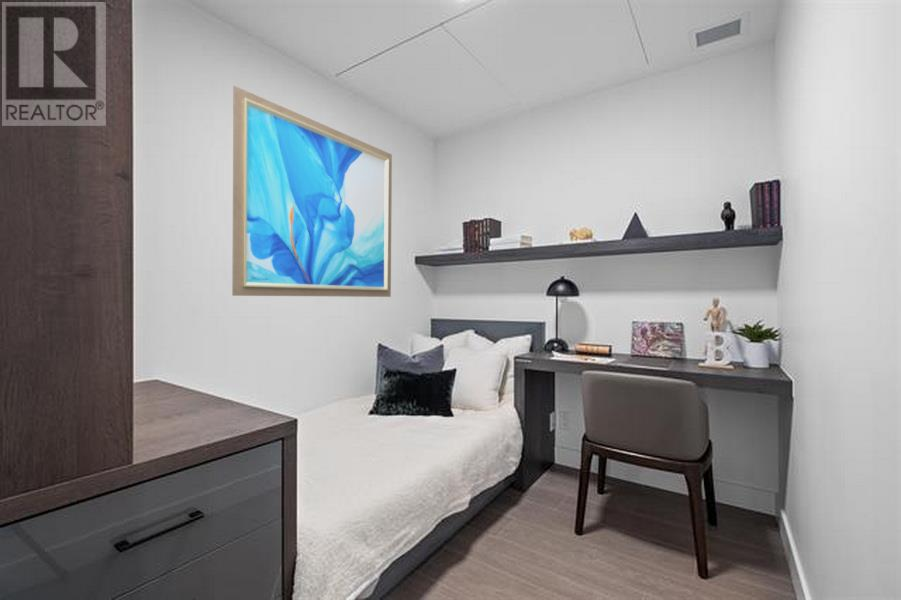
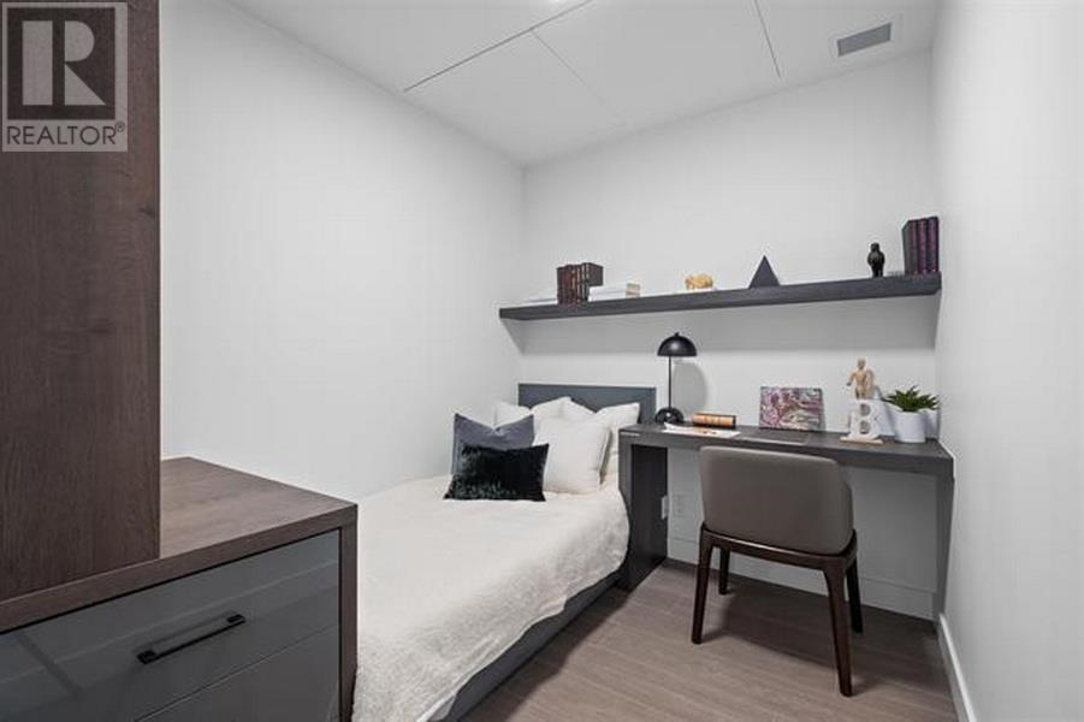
- wall art (328, 211)
